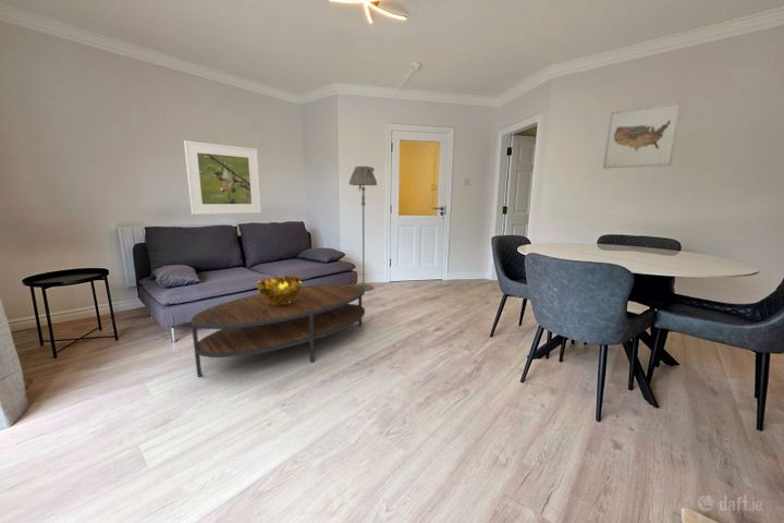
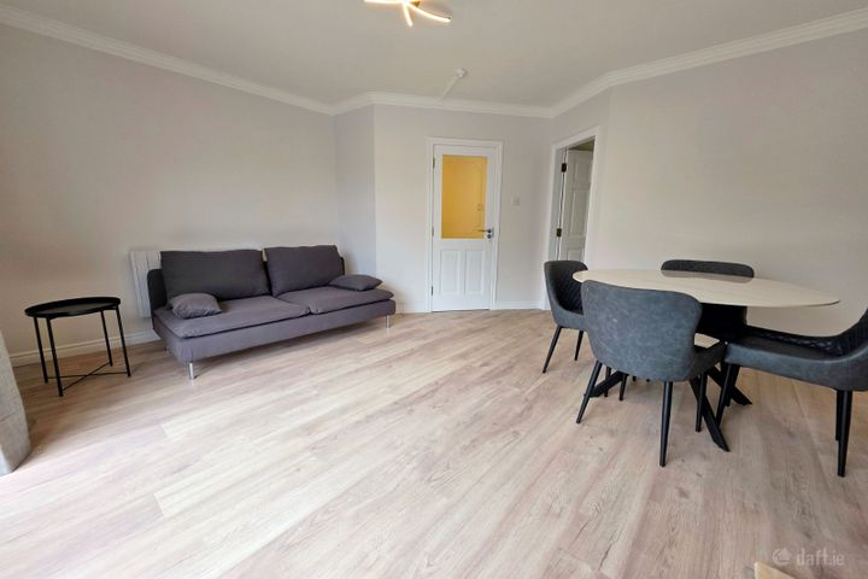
- coffee table (292, 324)
- decorative bowl (280, 291)
- wall art (639, 137)
- floor lamp (363, 229)
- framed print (225, 180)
